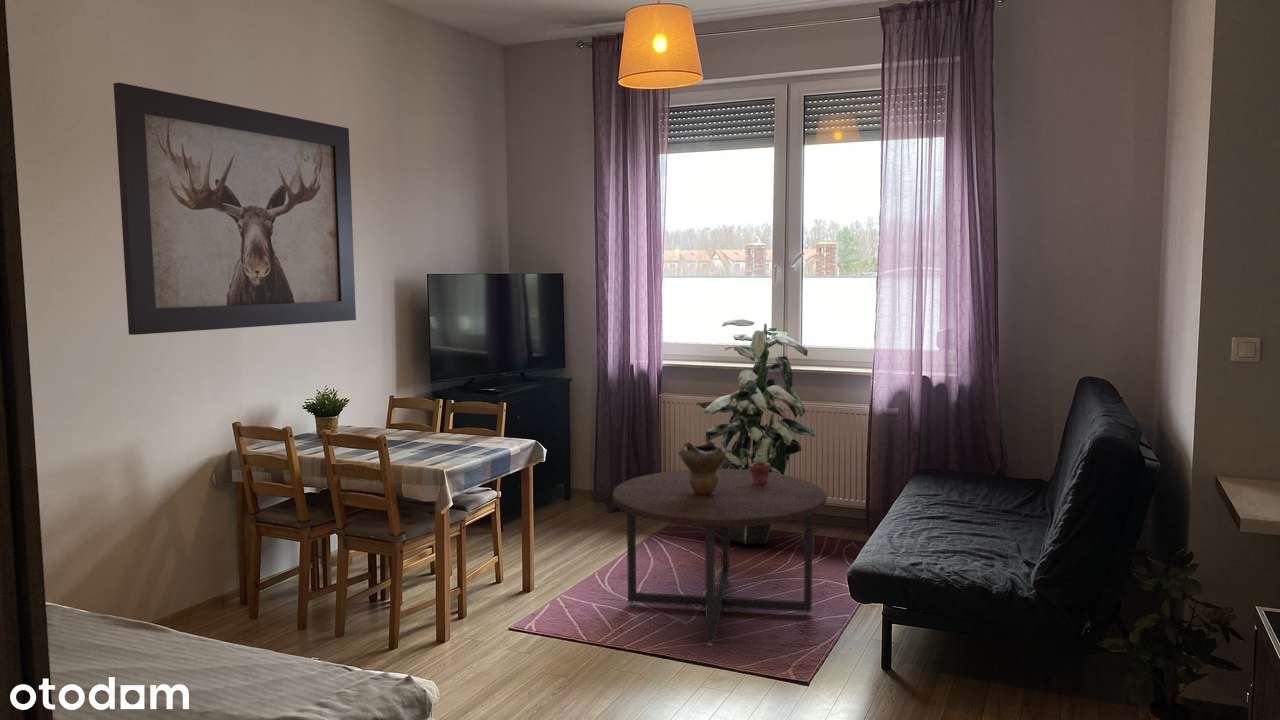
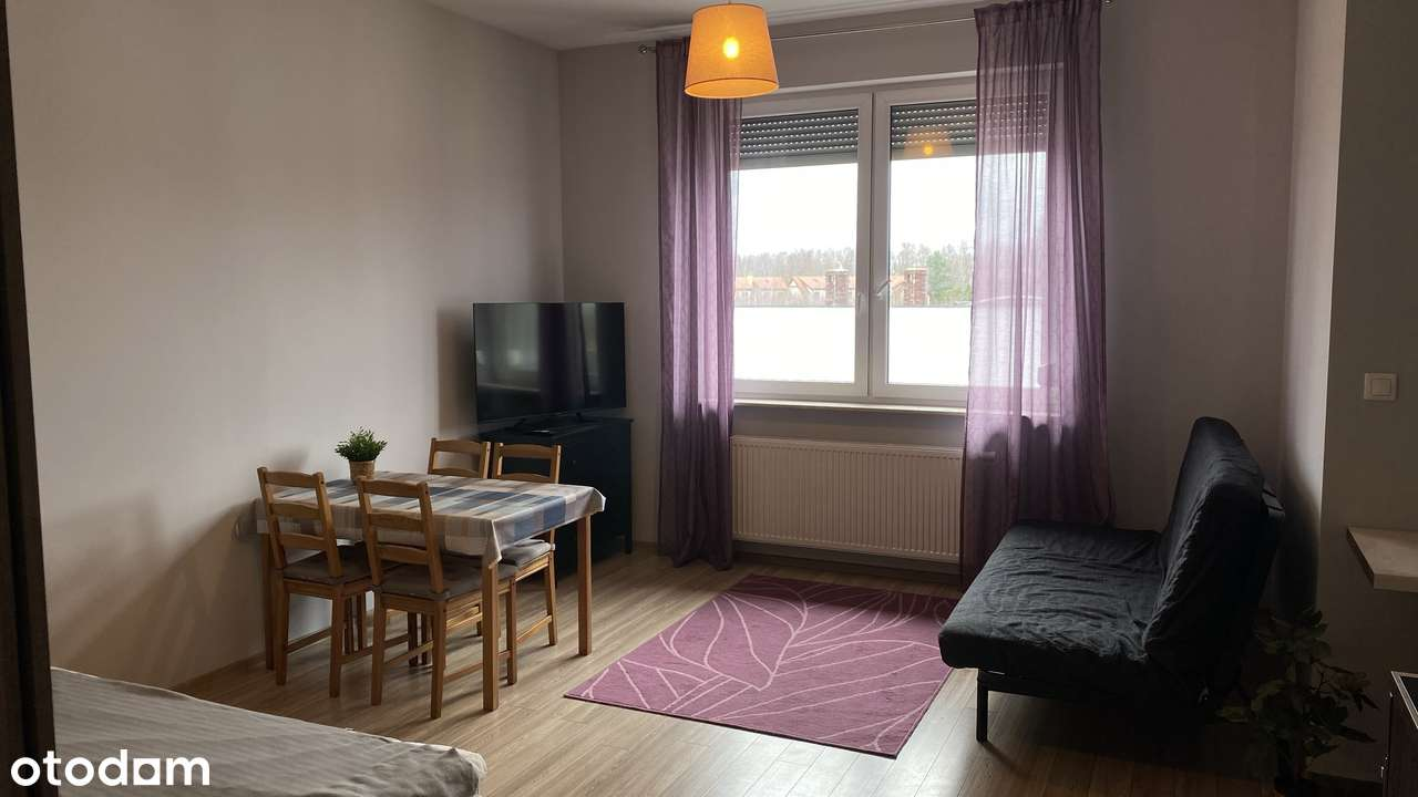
- decorative bowl (702, 468)
- potted succulent (759, 469)
- indoor plant (751, 430)
- coffee table (721, 550)
- wall art (252, 218)
